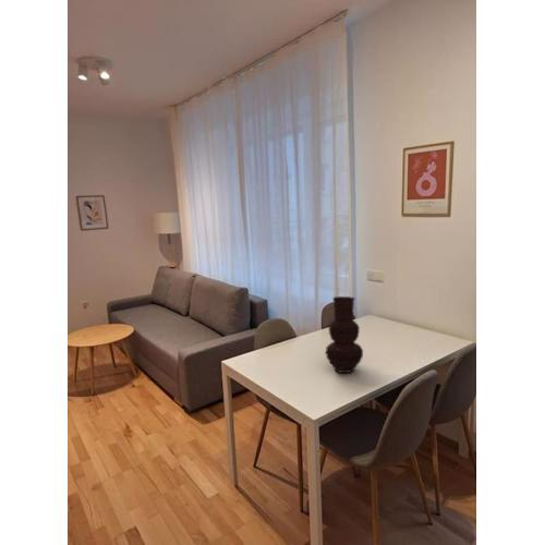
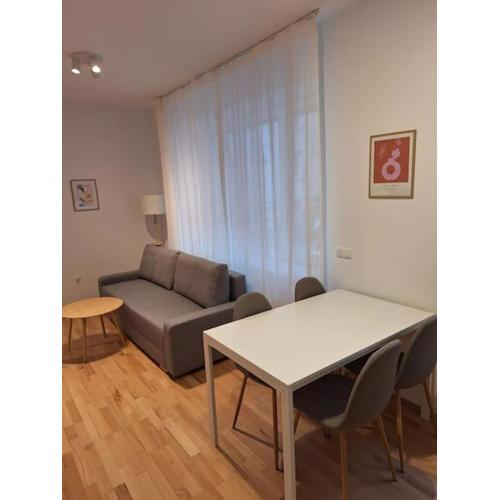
- vase (343, 334)
